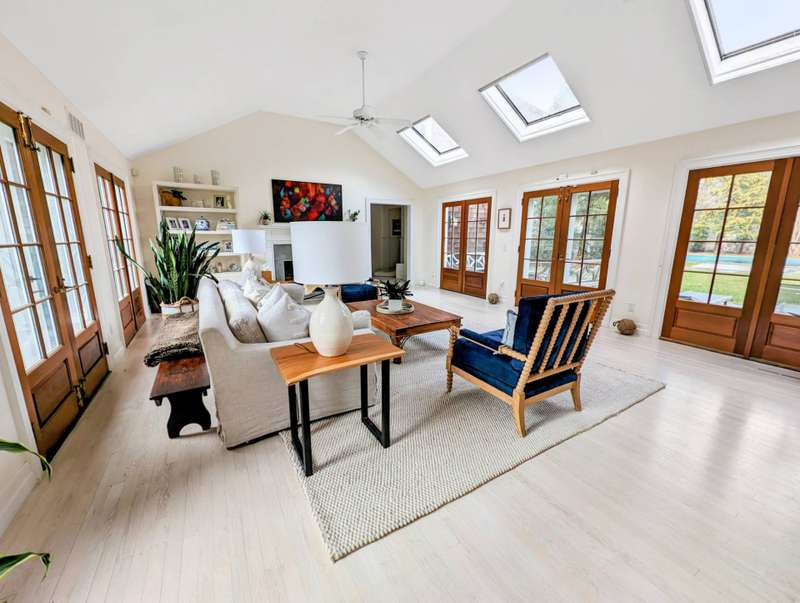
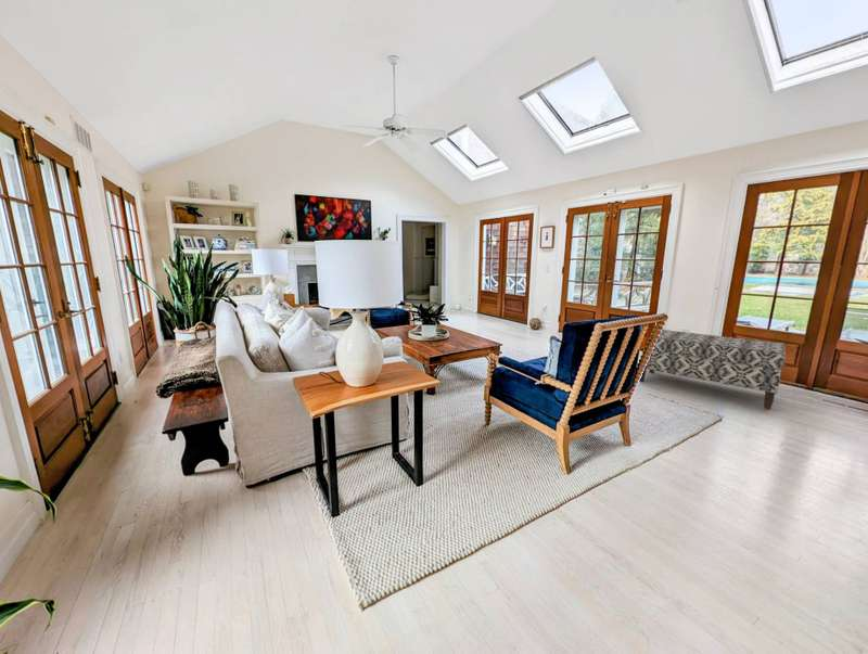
+ bench (704, 363)
